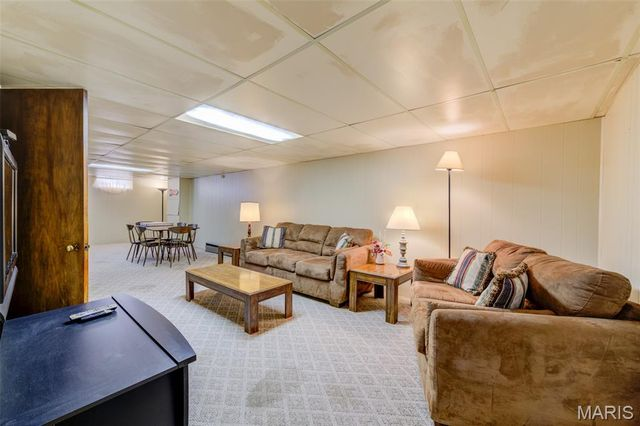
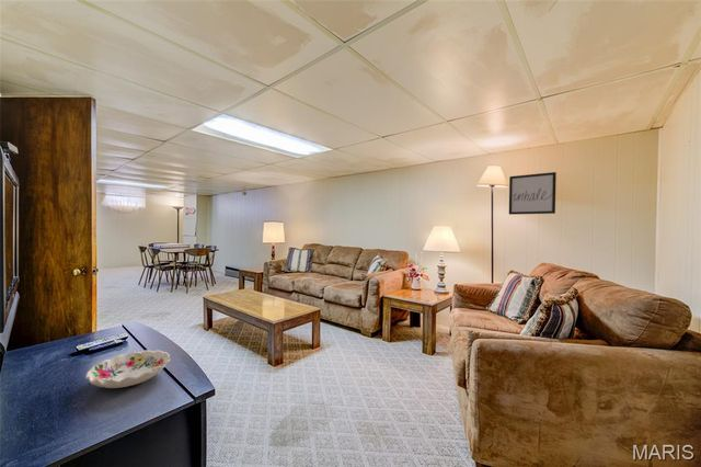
+ wall art (531, 194)
+ decorative bowl (130, 371)
